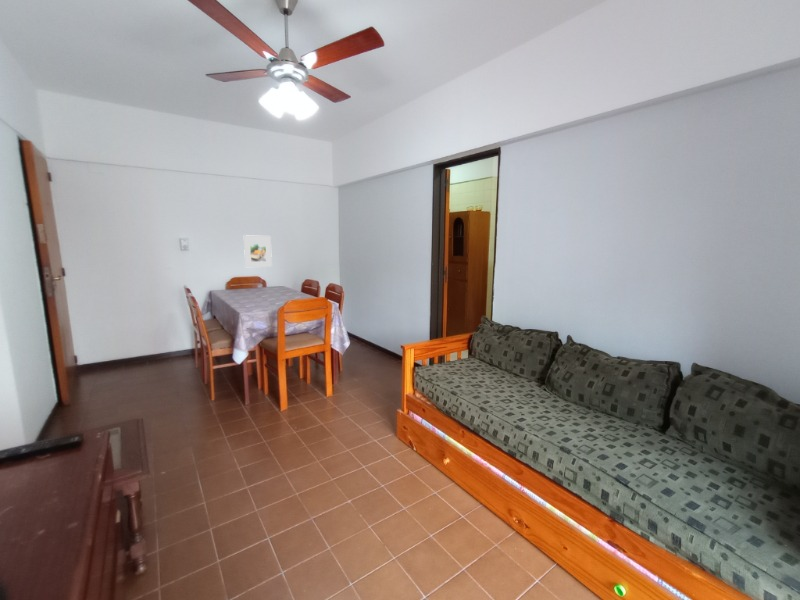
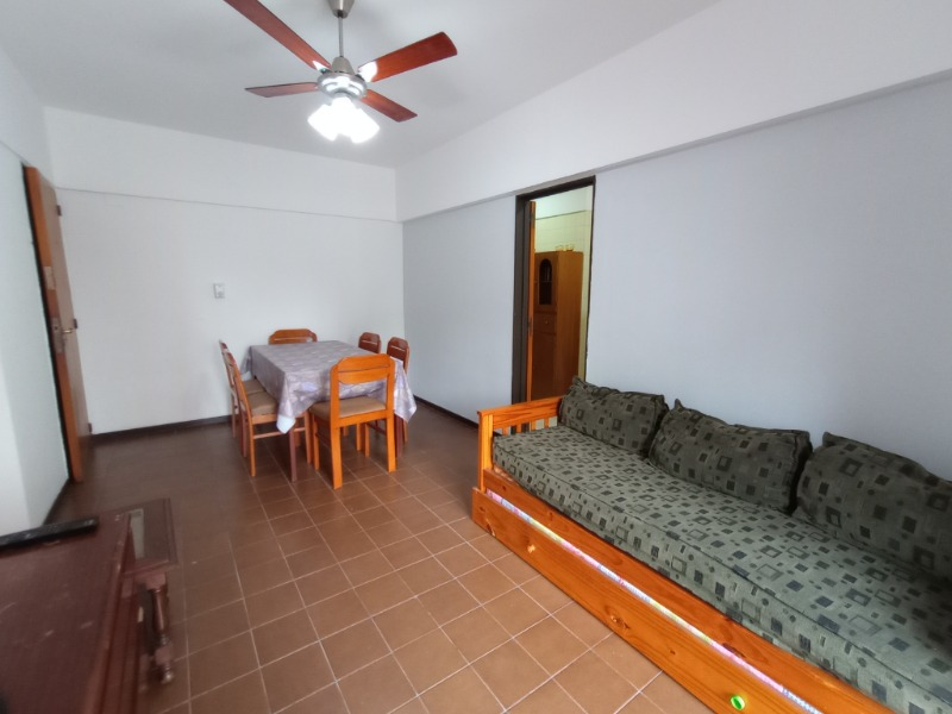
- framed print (258, 251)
